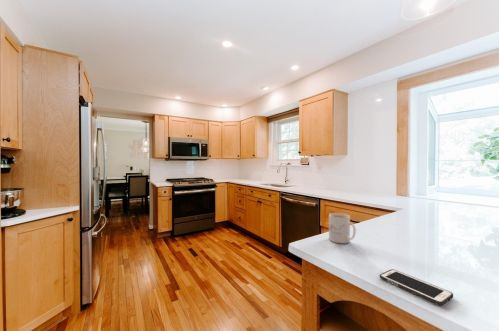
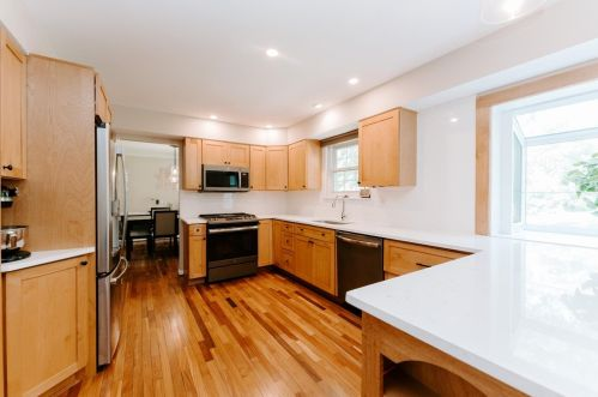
- mug (342, 228)
- cell phone (413, 285)
